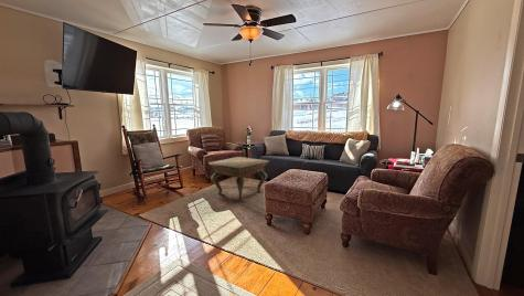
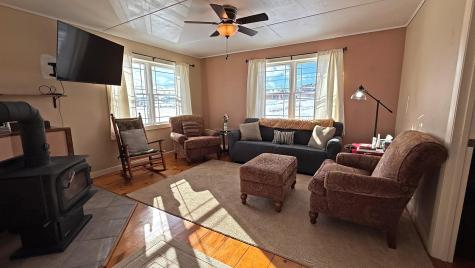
- side table (239, 177)
